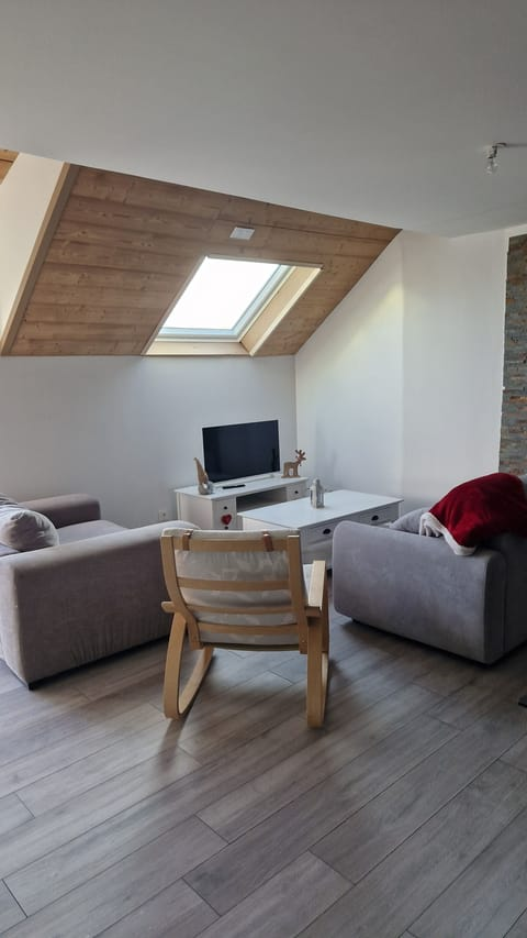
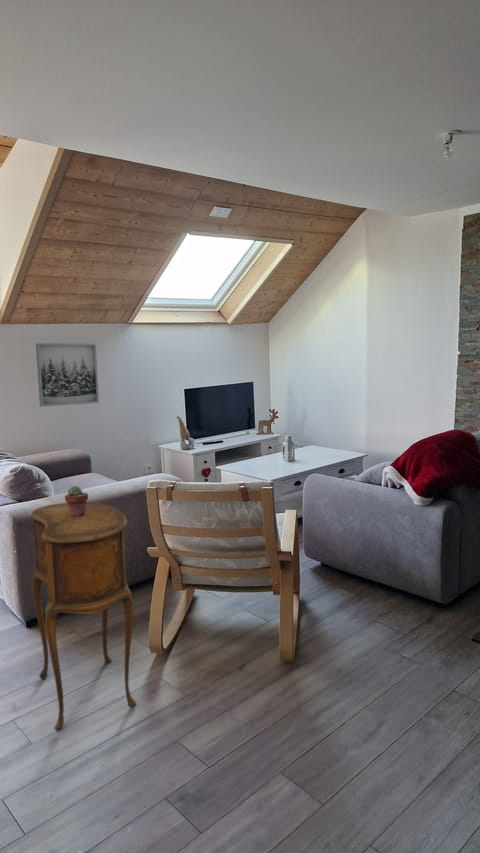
+ wall art (68, 374)
+ side table (84, 605)
+ potted succulent (76, 499)
